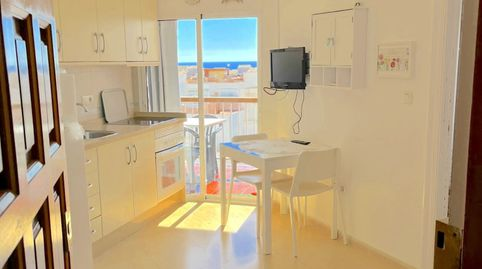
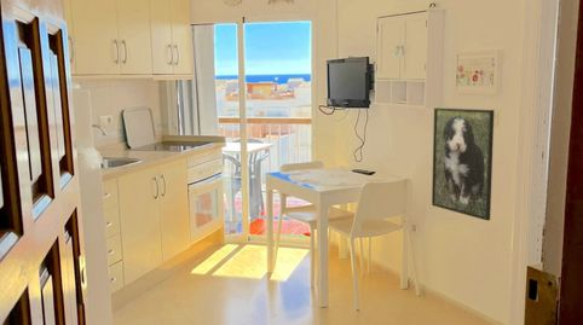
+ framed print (460, 161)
